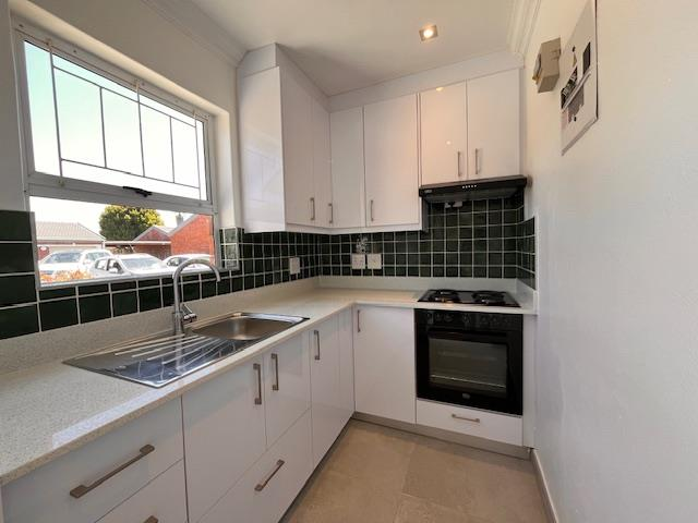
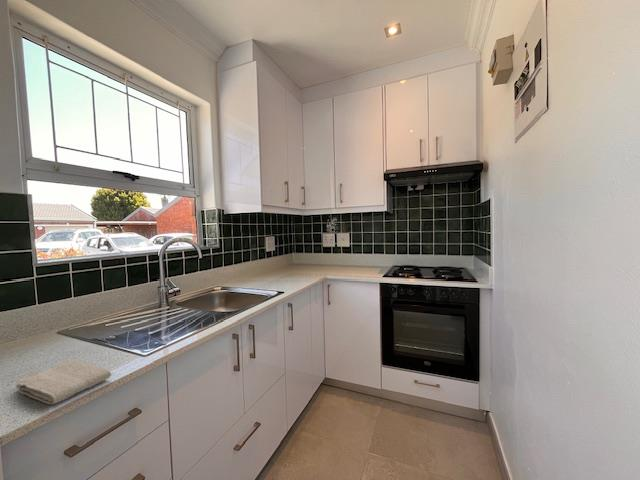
+ washcloth (63, 378)
